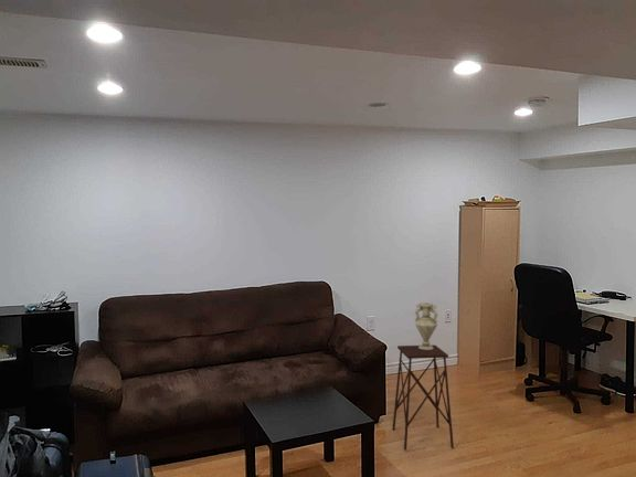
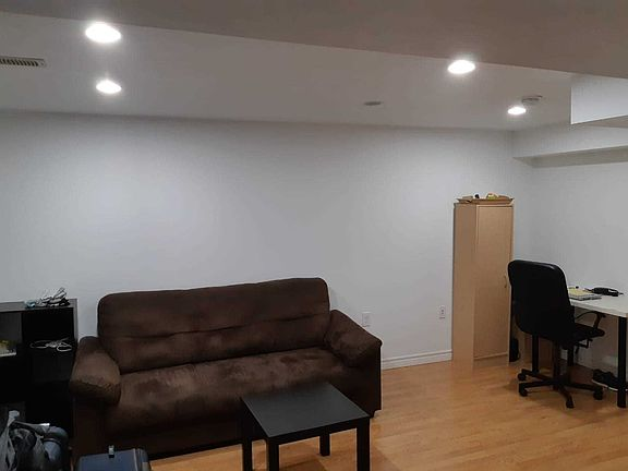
- vase (425, 325)
- side table (424, 393)
